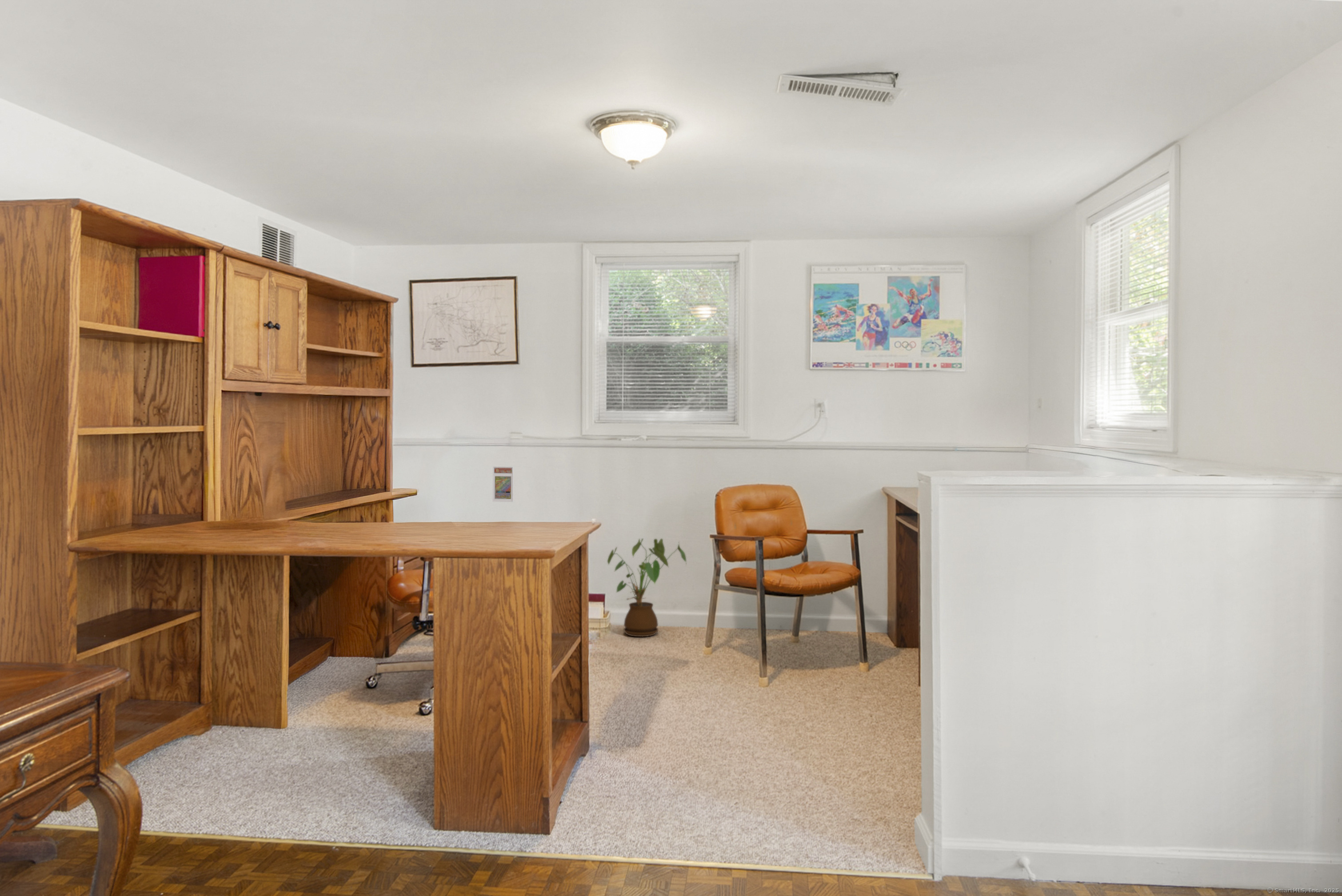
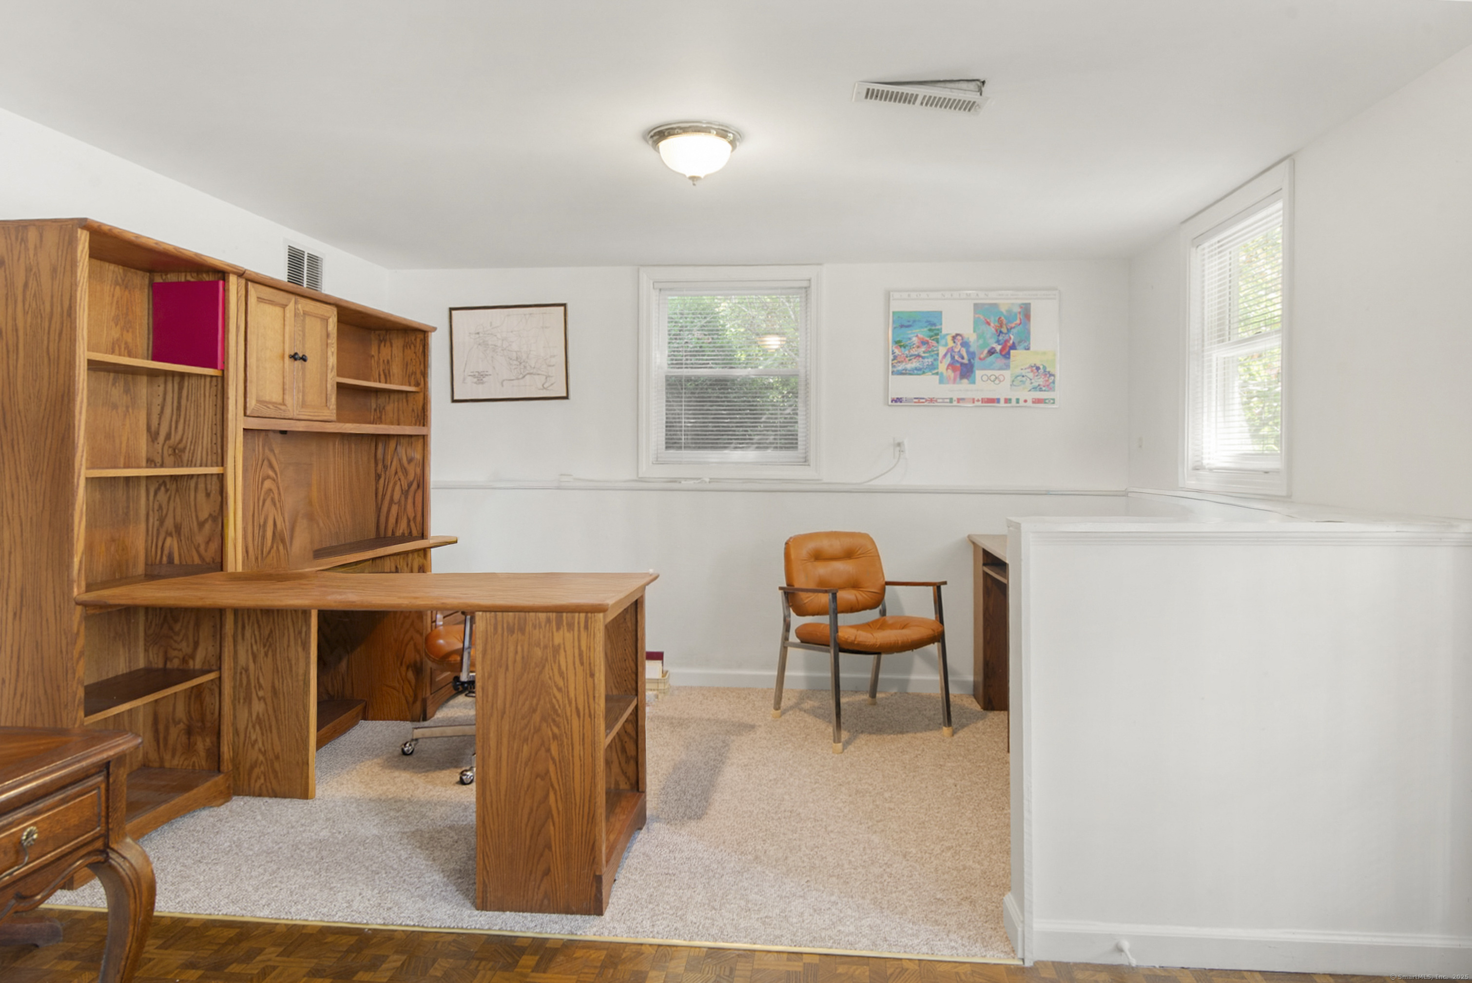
- house plant (646, 587)
- trading card display case (503, 484)
